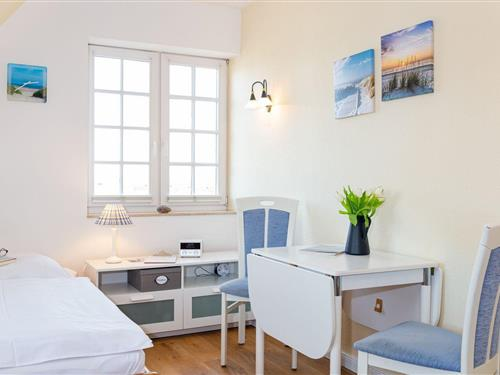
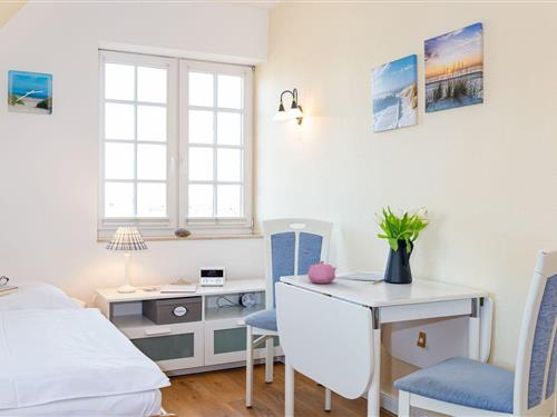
+ teapot (322, 271)
